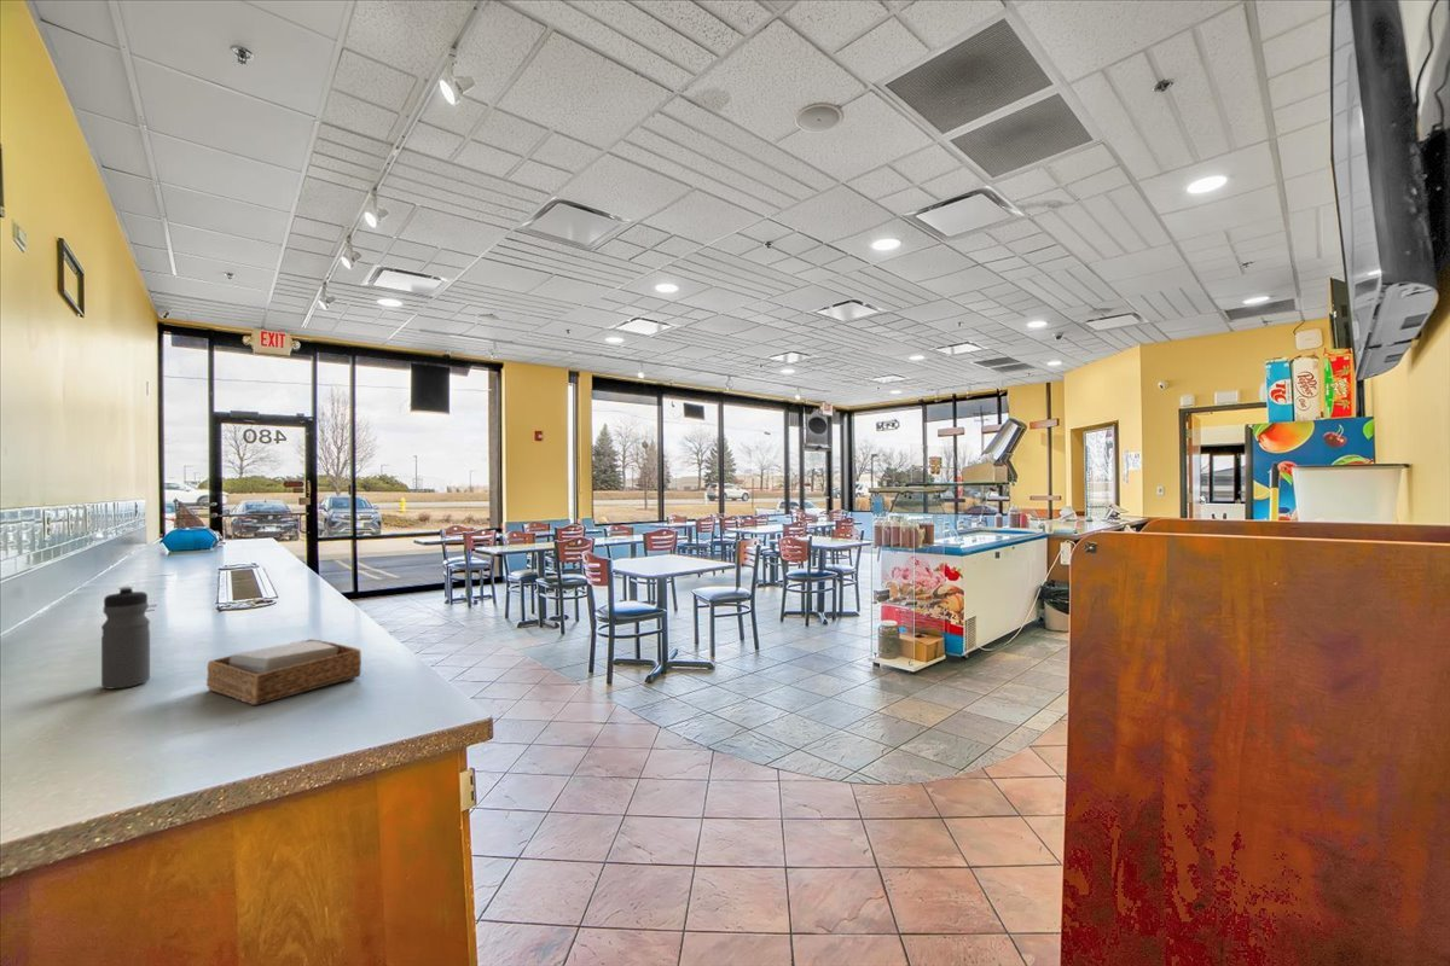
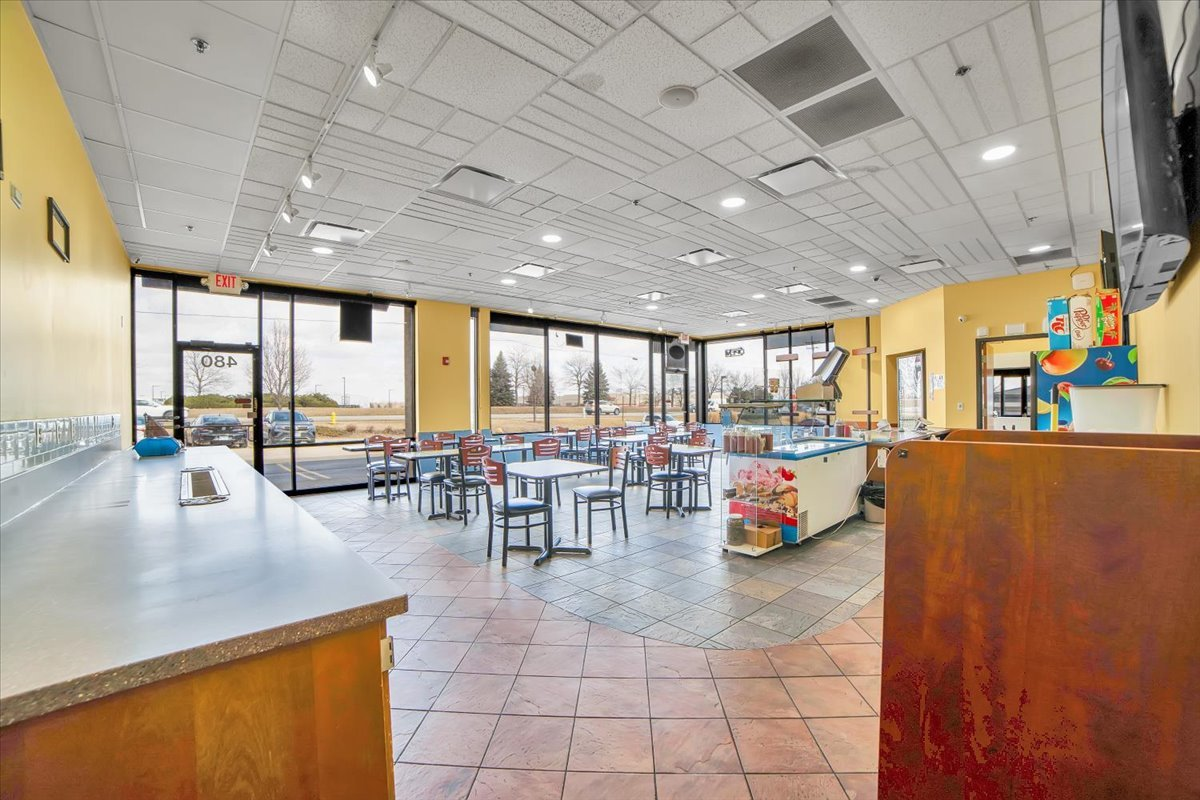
- napkin holder (286, 664)
- water bottle (126, 635)
